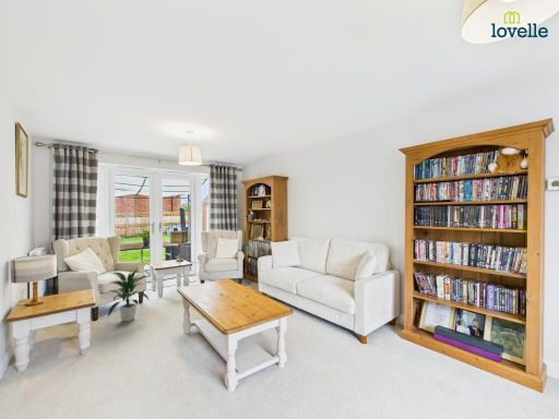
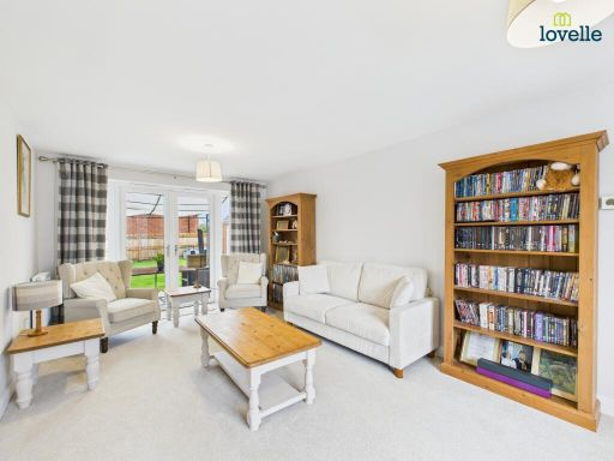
- indoor plant (126, 294)
